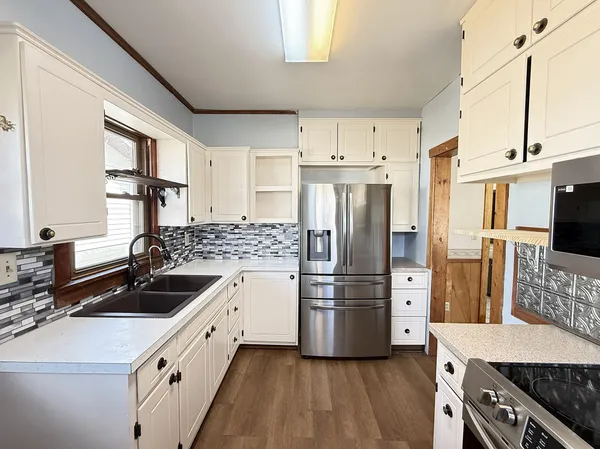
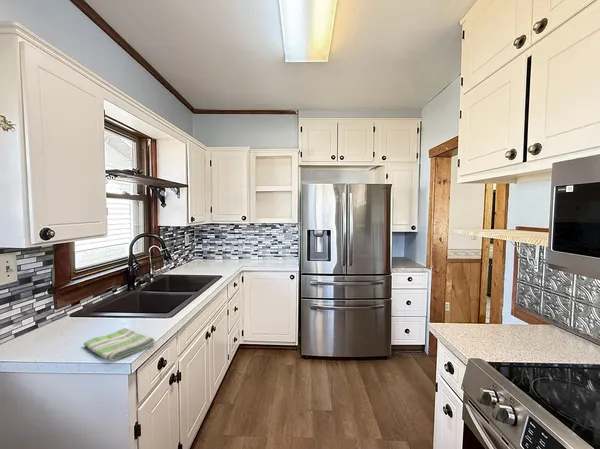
+ dish towel (119, 341)
